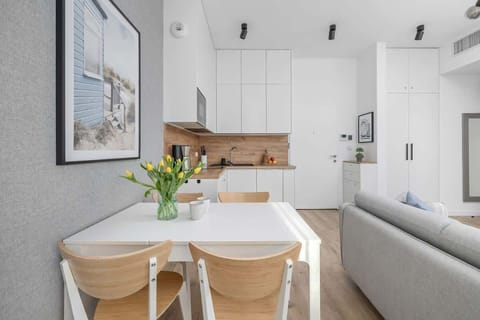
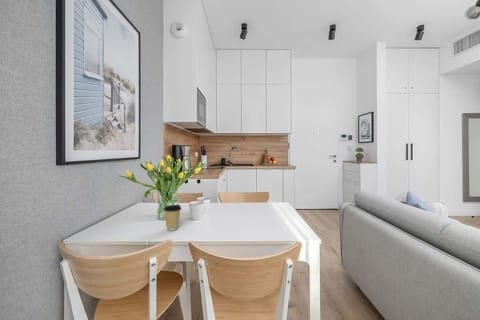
+ coffee cup (172, 217)
